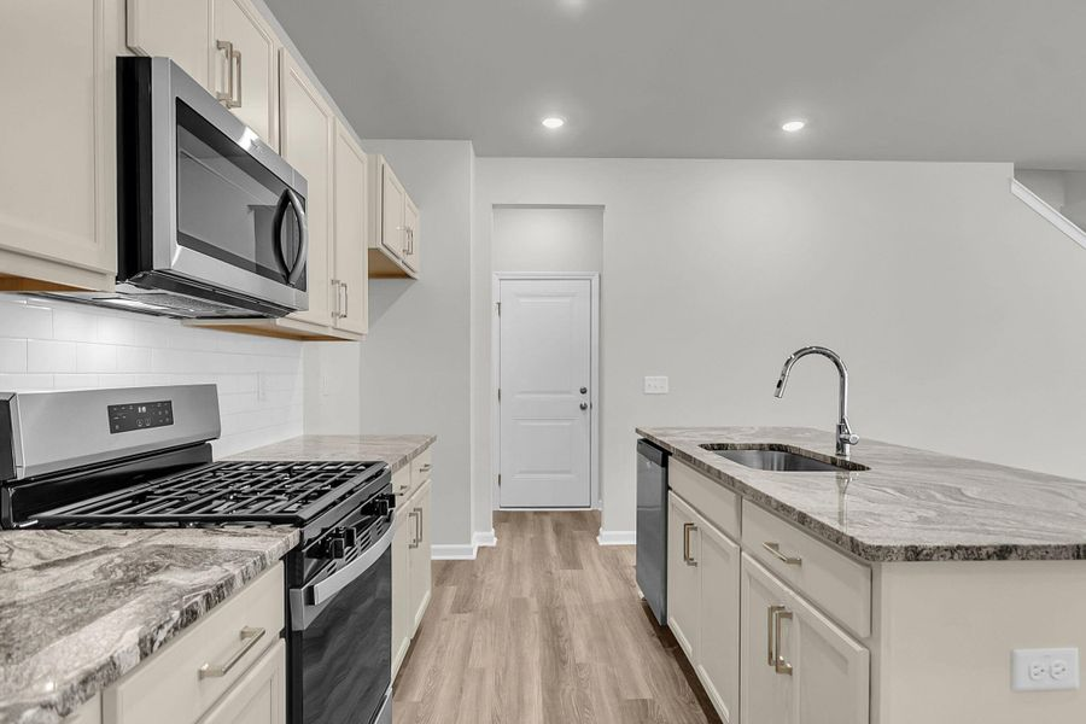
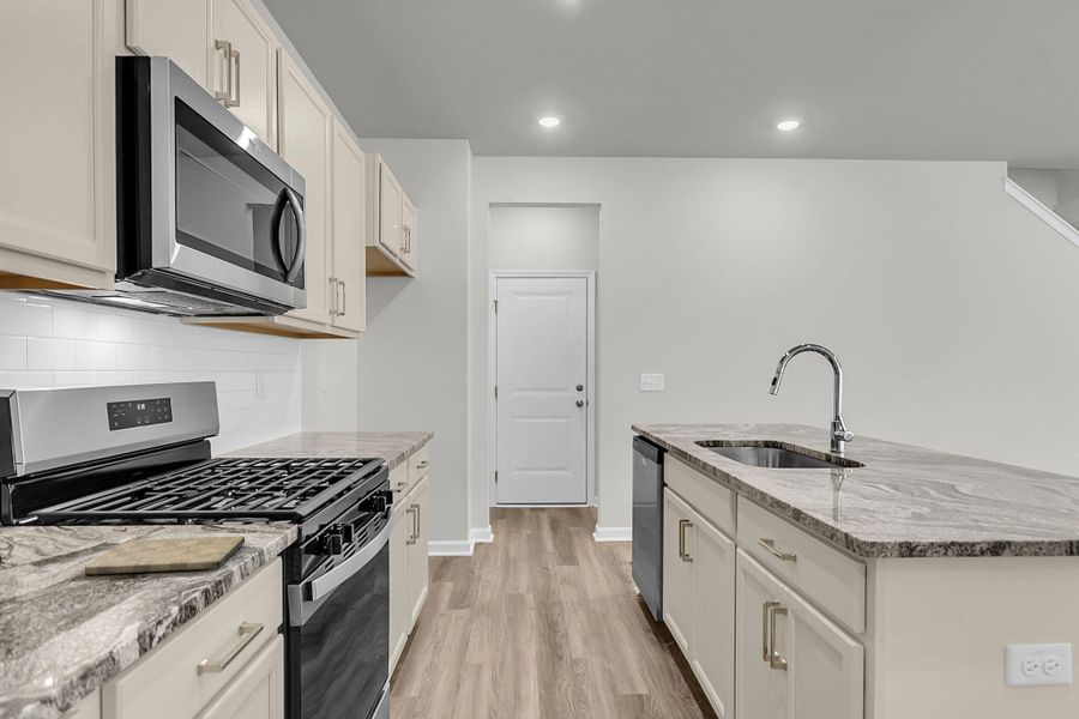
+ cutting board (170, 554)
